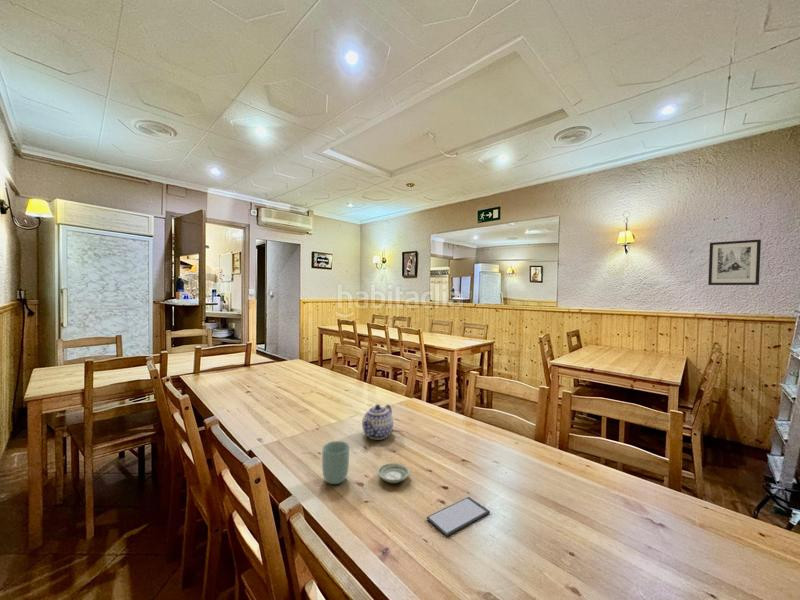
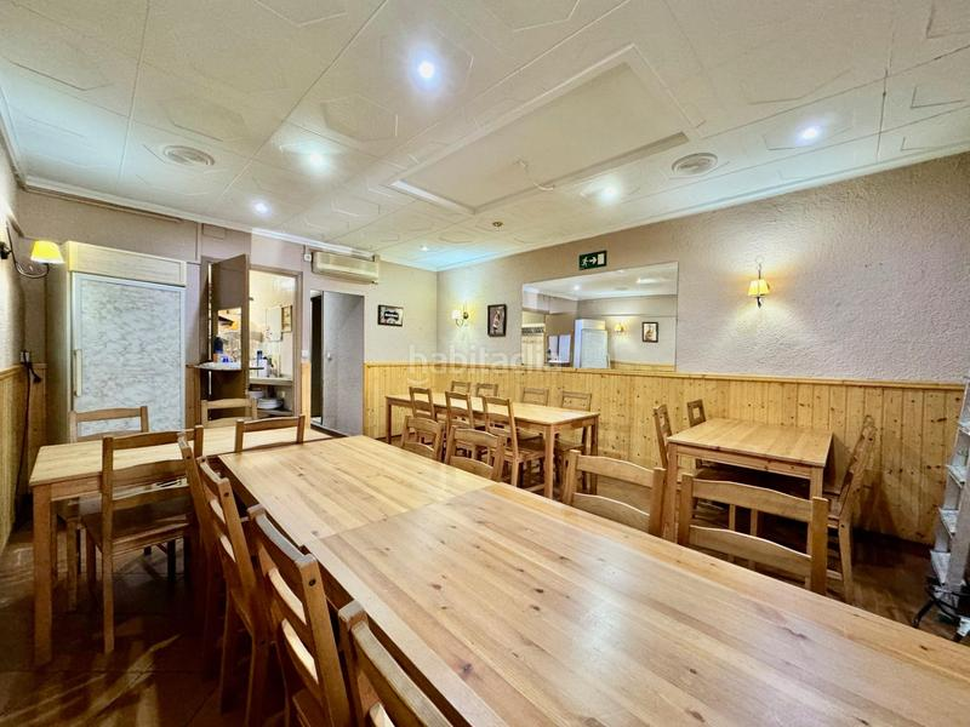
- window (458, 514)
- cup (335, 463)
- teapot (377, 420)
- wall art (733, 263)
- saucer (393, 474)
